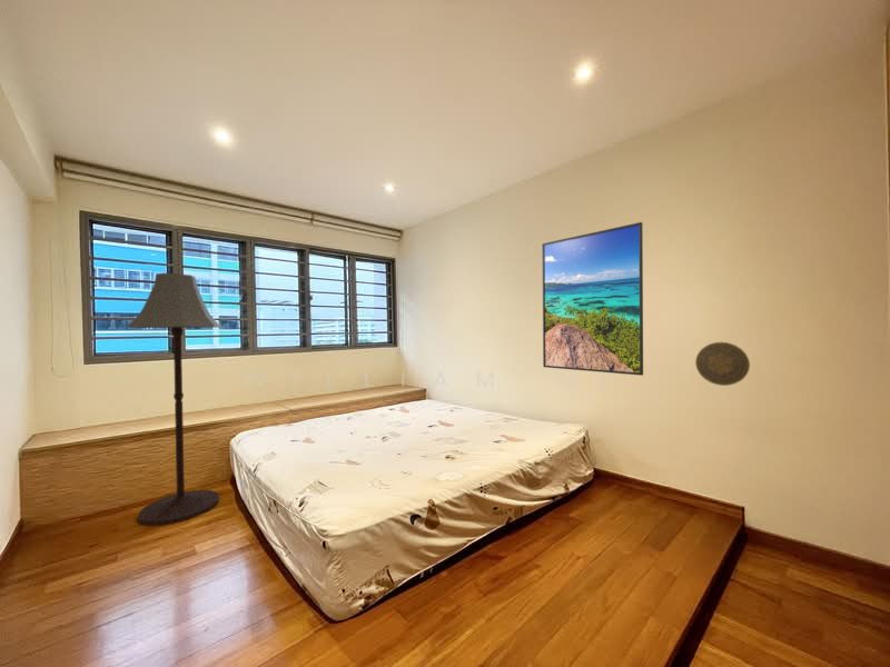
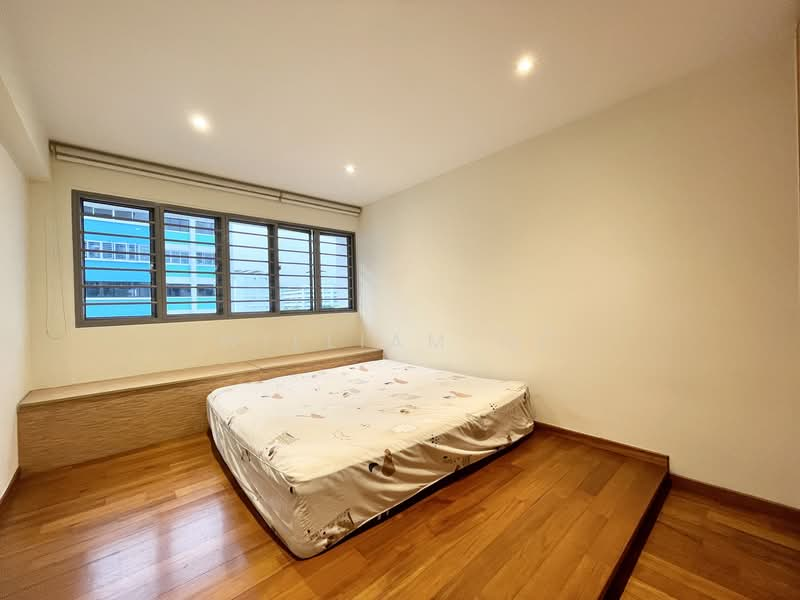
- floor lamp (178, 392)
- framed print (587, 302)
- decorative plate (721, 364)
